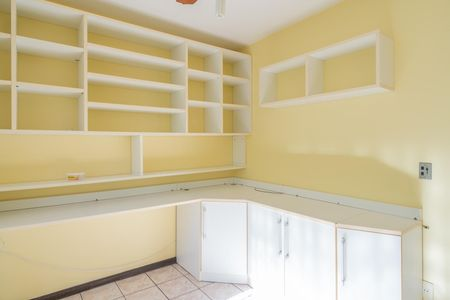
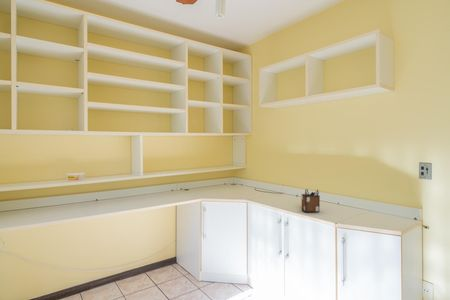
+ desk organizer (310, 199)
